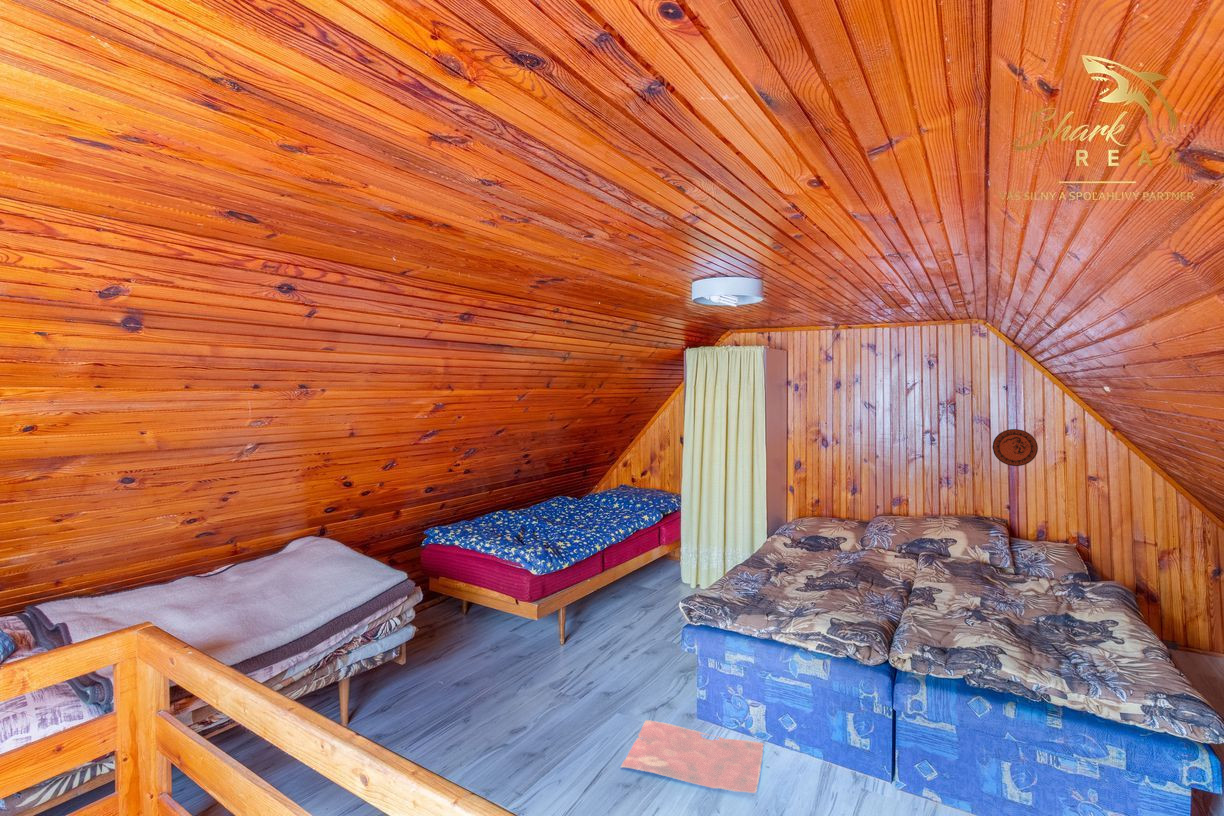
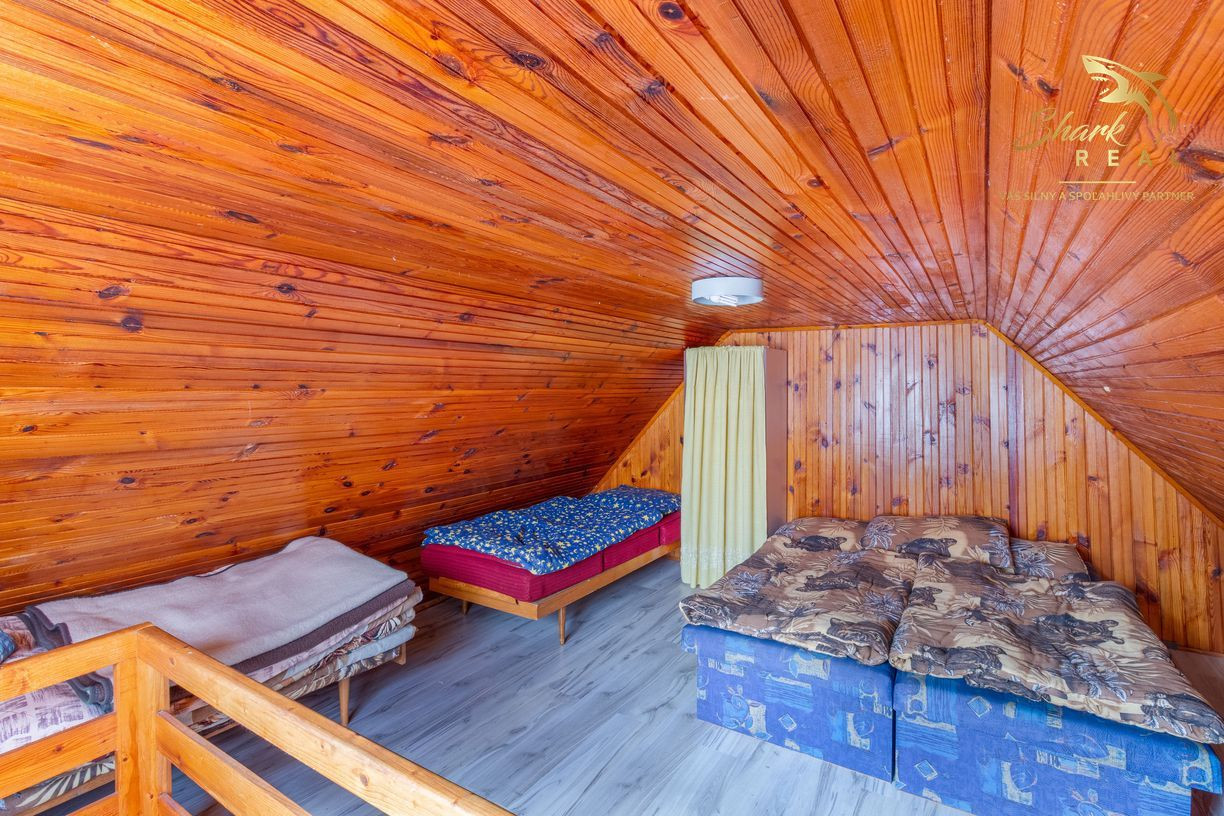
- decorative plate (1014, 447)
- bath mat (694, 754)
